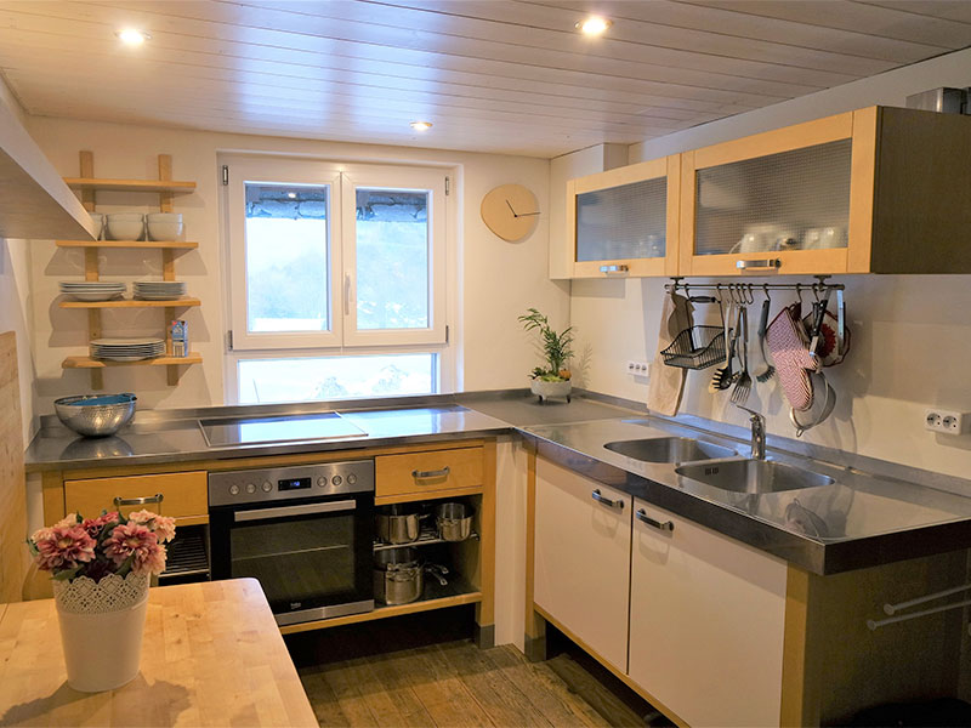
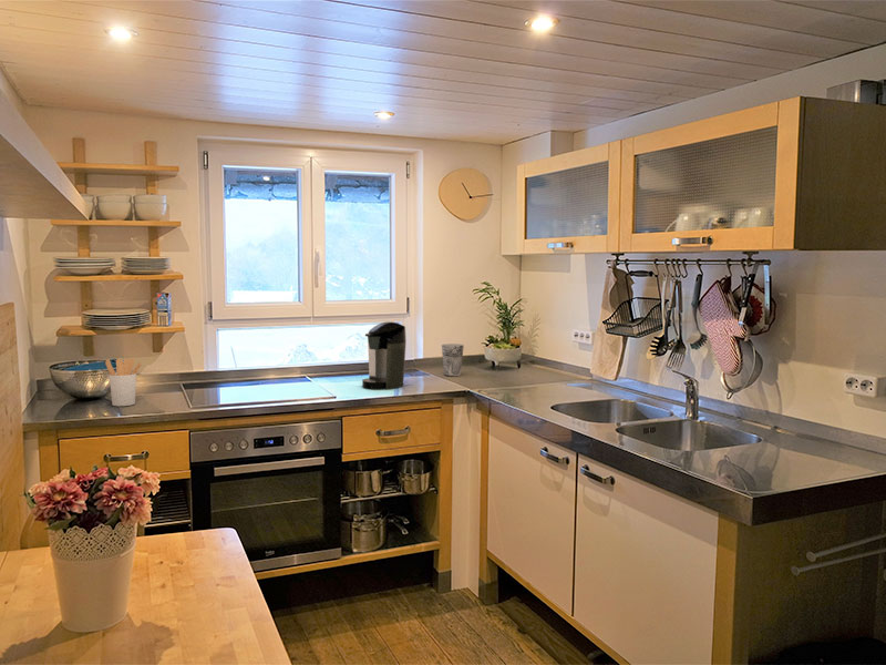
+ coffee maker (380, 352)
+ utensil holder (123, 380)
+ cup (452, 359)
